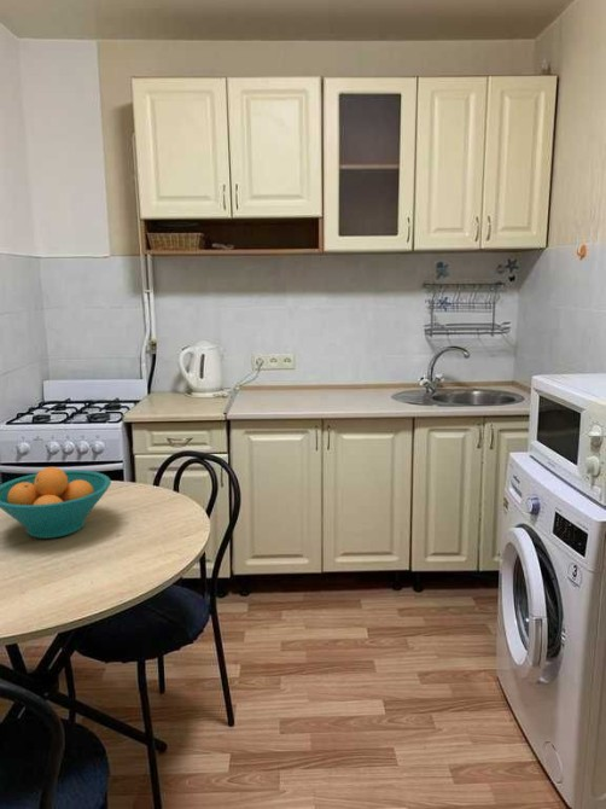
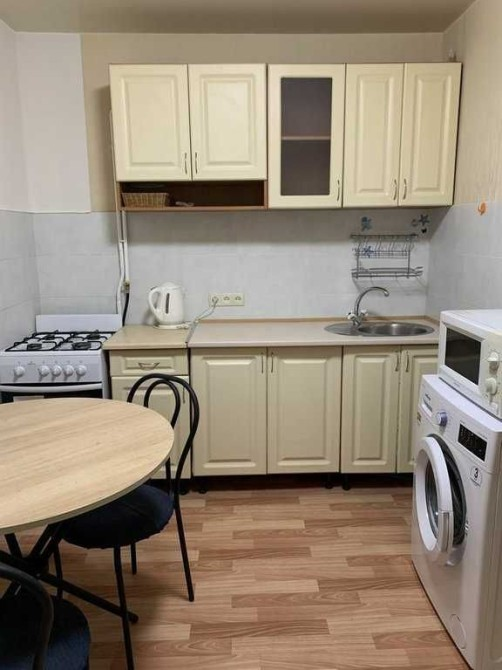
- fruit bowl (53, 497)
